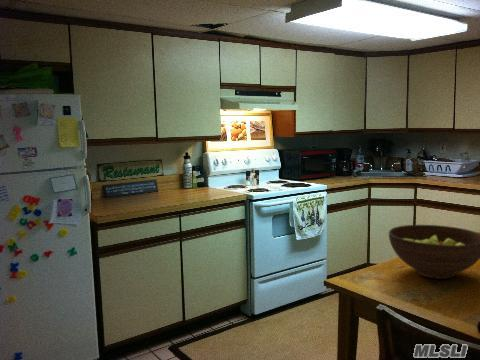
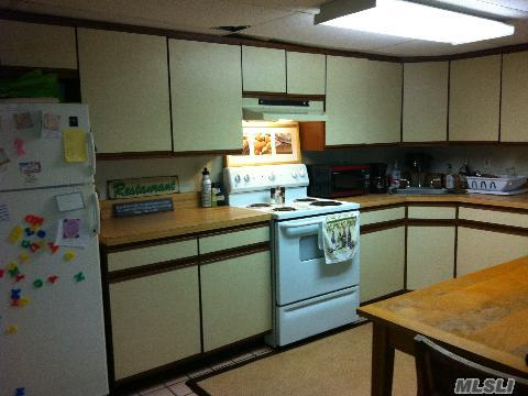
- fruit bowl (435, 254)
